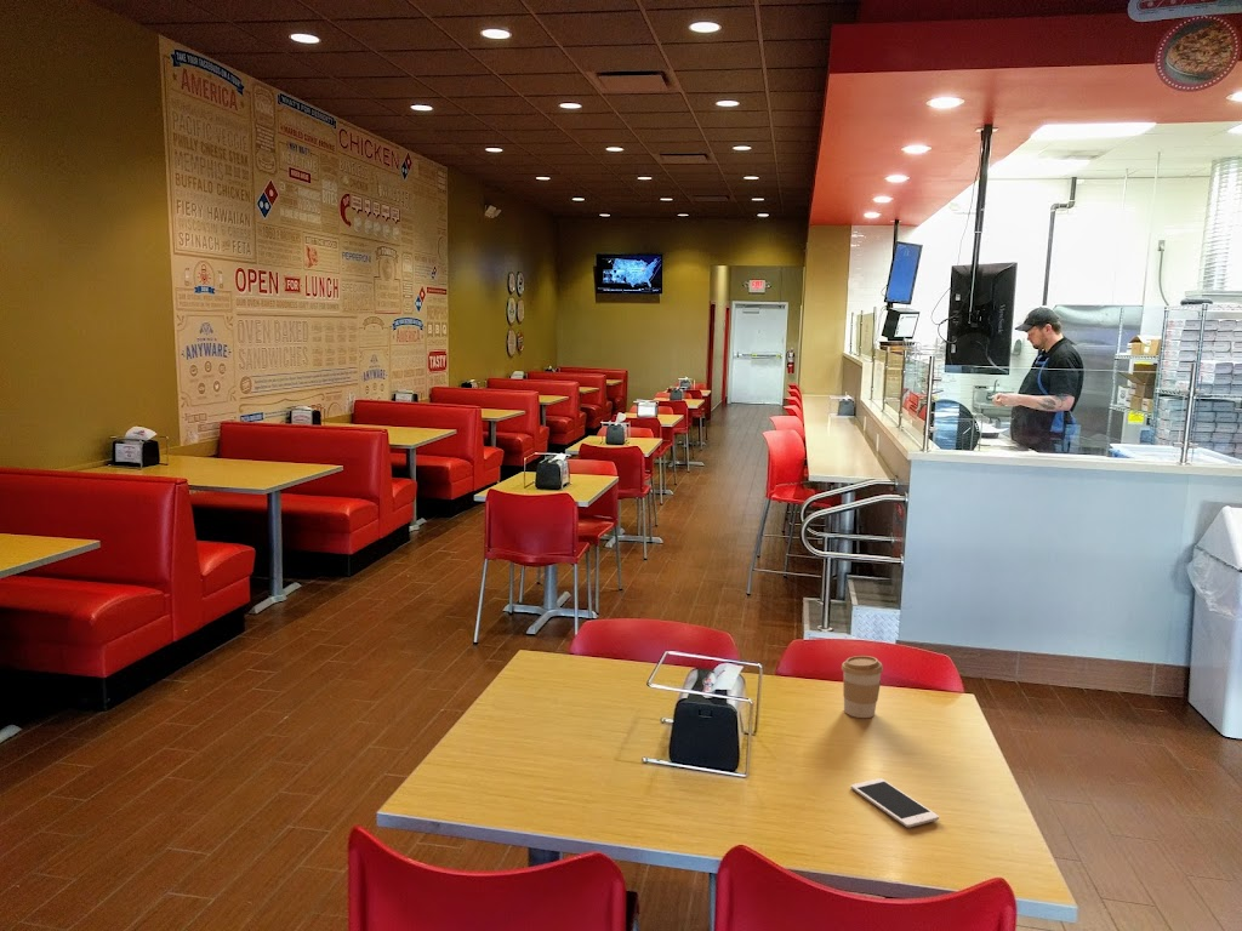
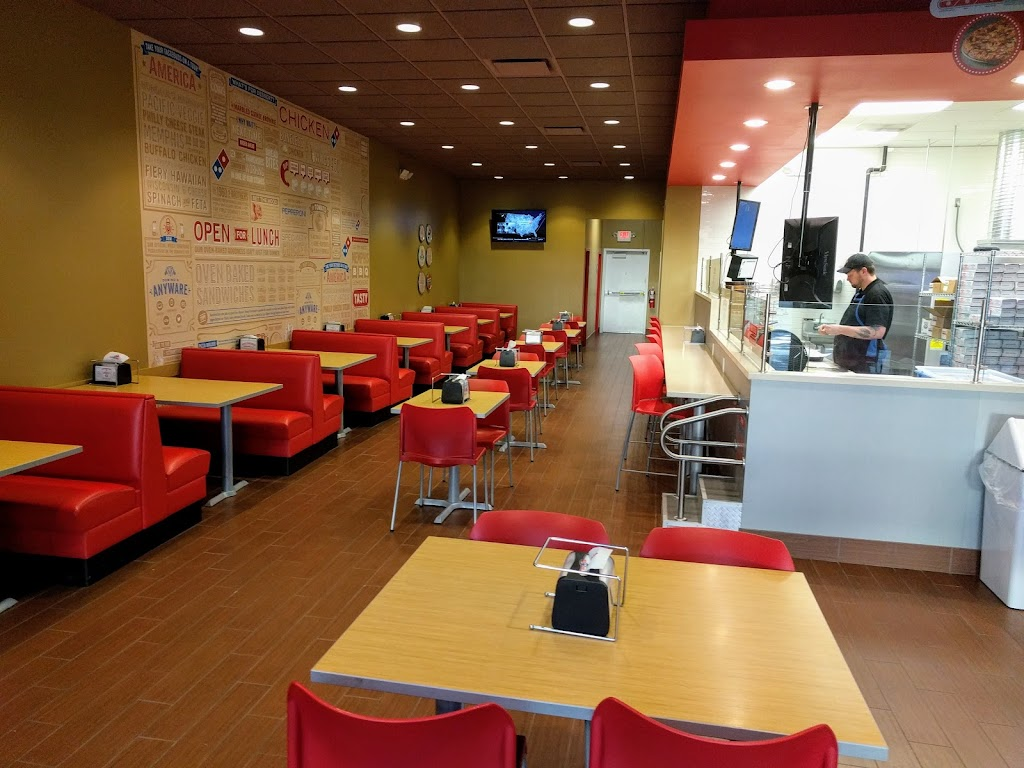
- cell phone (893, 801)
- coffee cup (860, 685)
